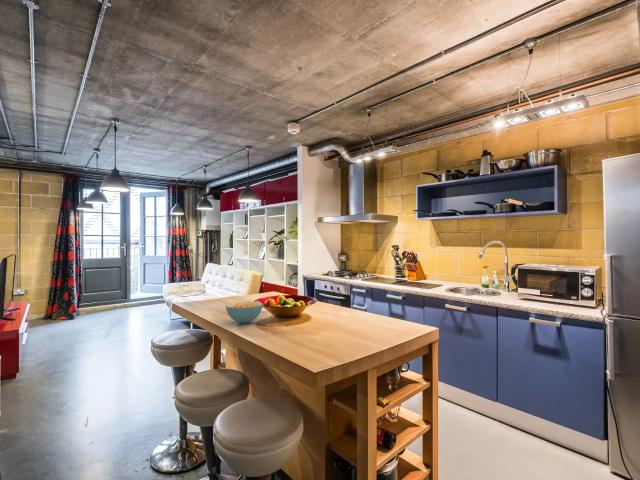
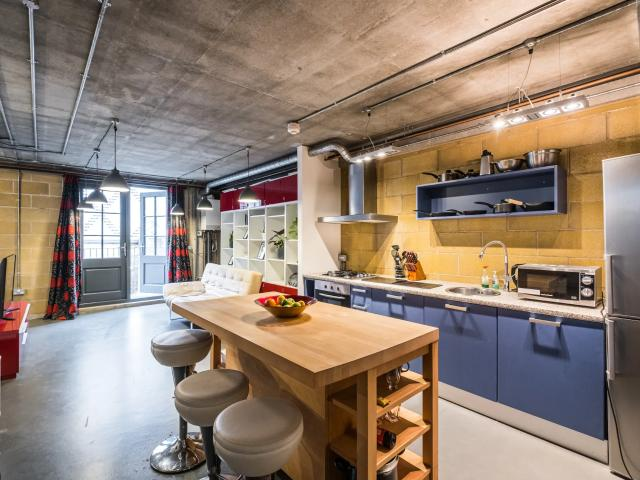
- cereal bowl (244, 313)
